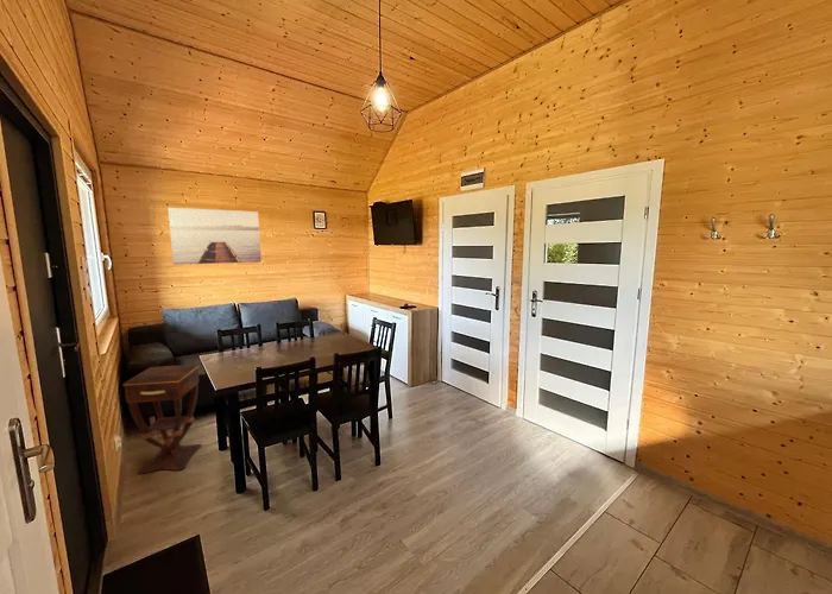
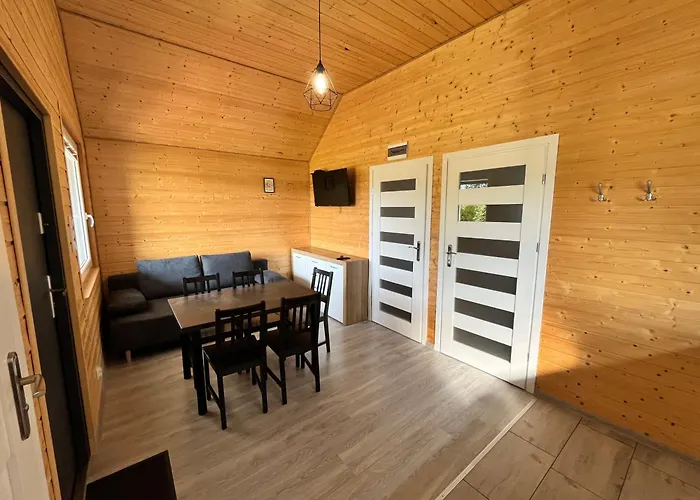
- side table (166, 417)
- wall art (218, 236)
